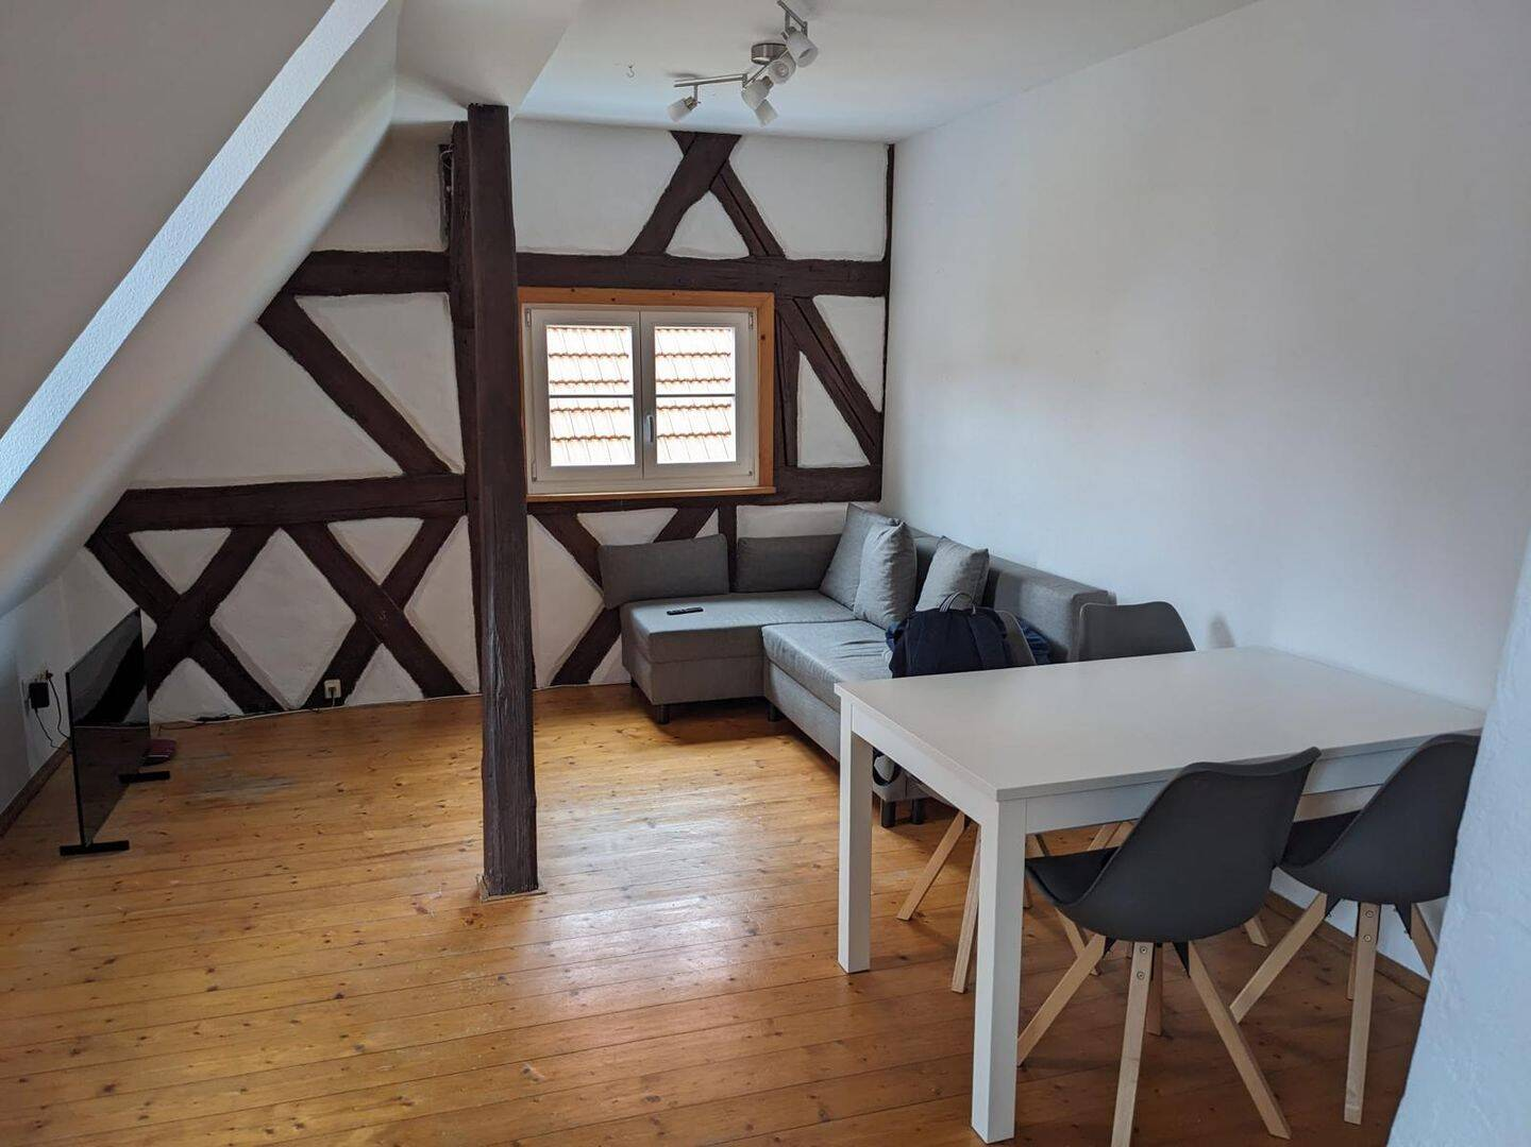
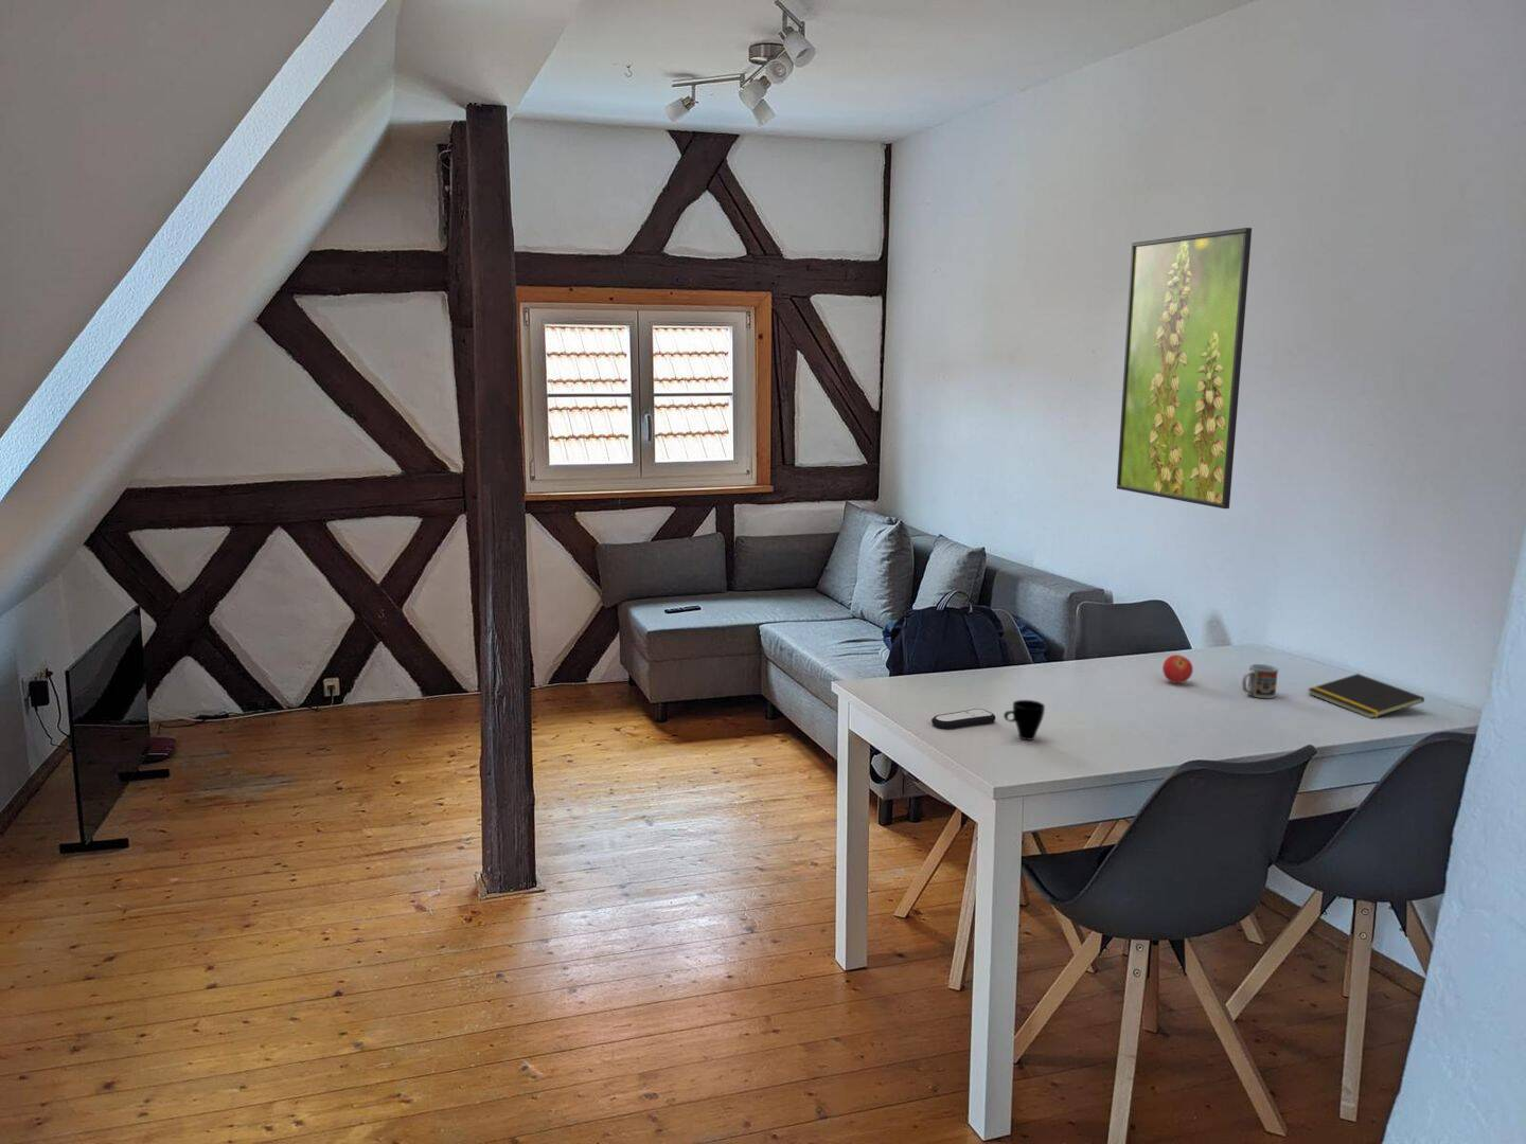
+ remote control (962, 719)
+ cup (1258, 681)
+ cup (1023, 721)
+ fruit (1178, 668)
+ notepad (1364, 695)
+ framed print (1178, 369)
